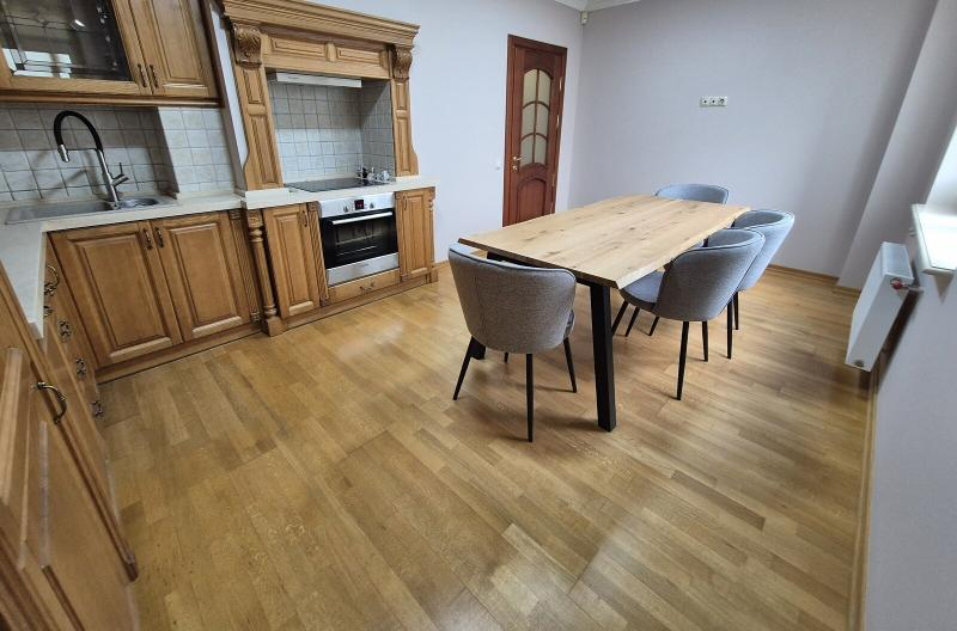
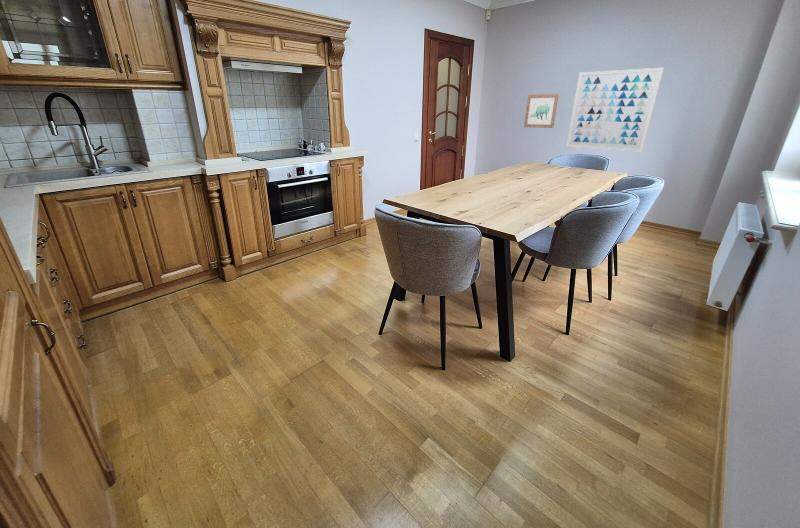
+ wall art (540, 111)
+ wall art (610, 111)
